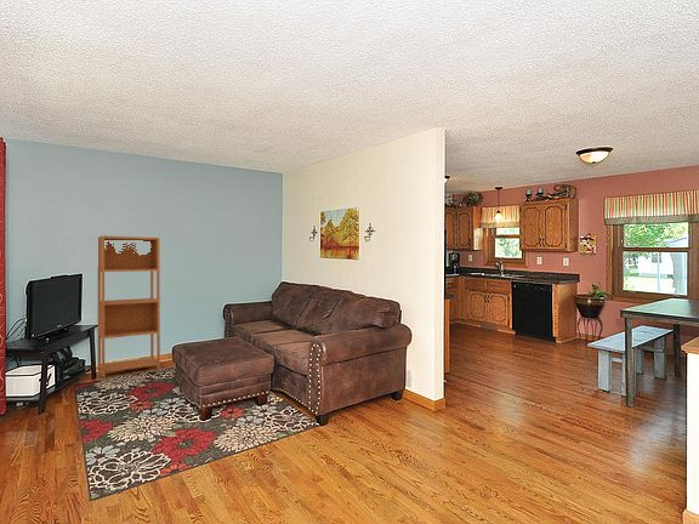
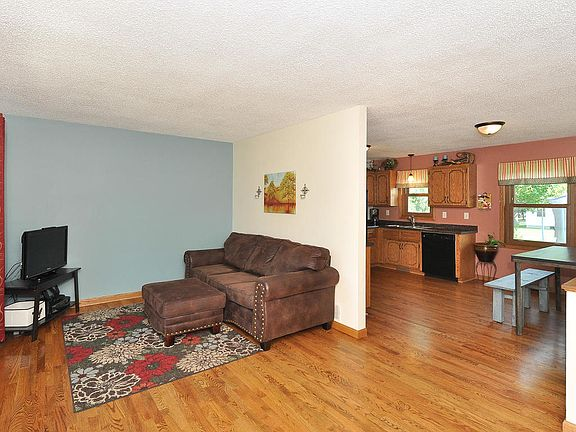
- bookcase (129, 303)
